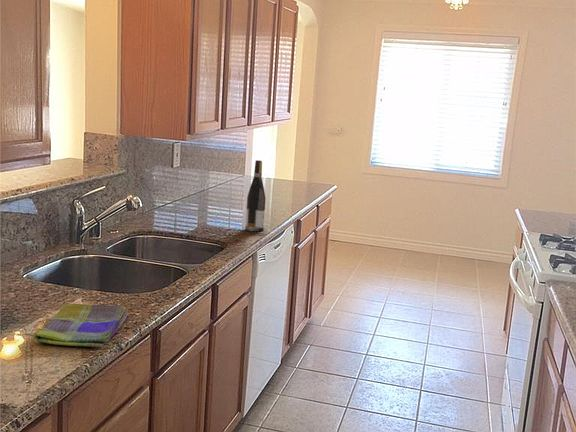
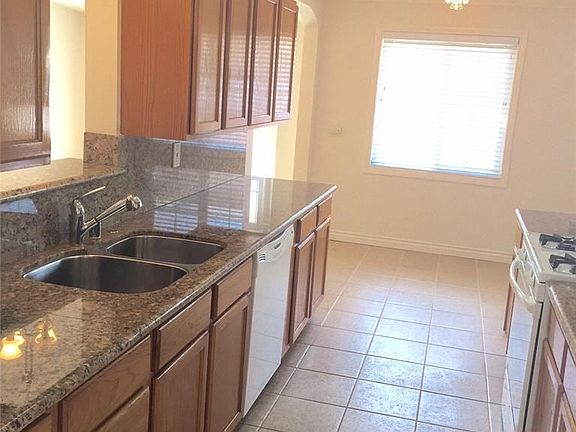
- dish towel (83, 323)
- wine bottle (256, 195)
